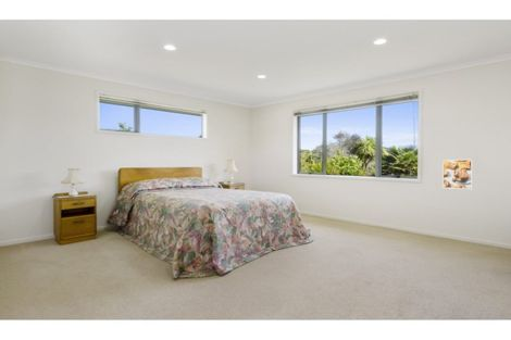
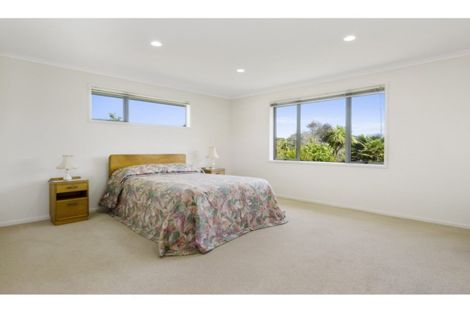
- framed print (457, 174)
